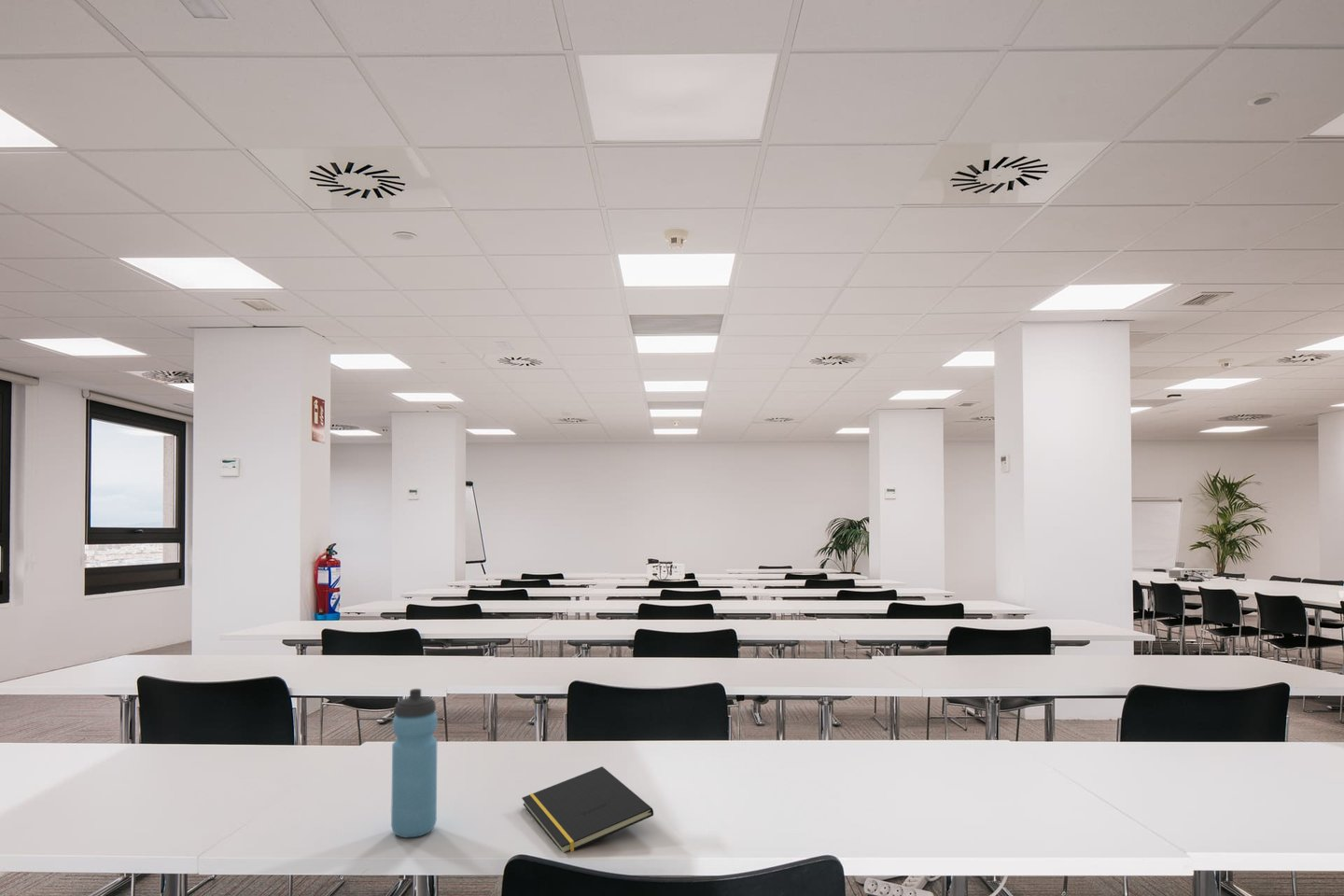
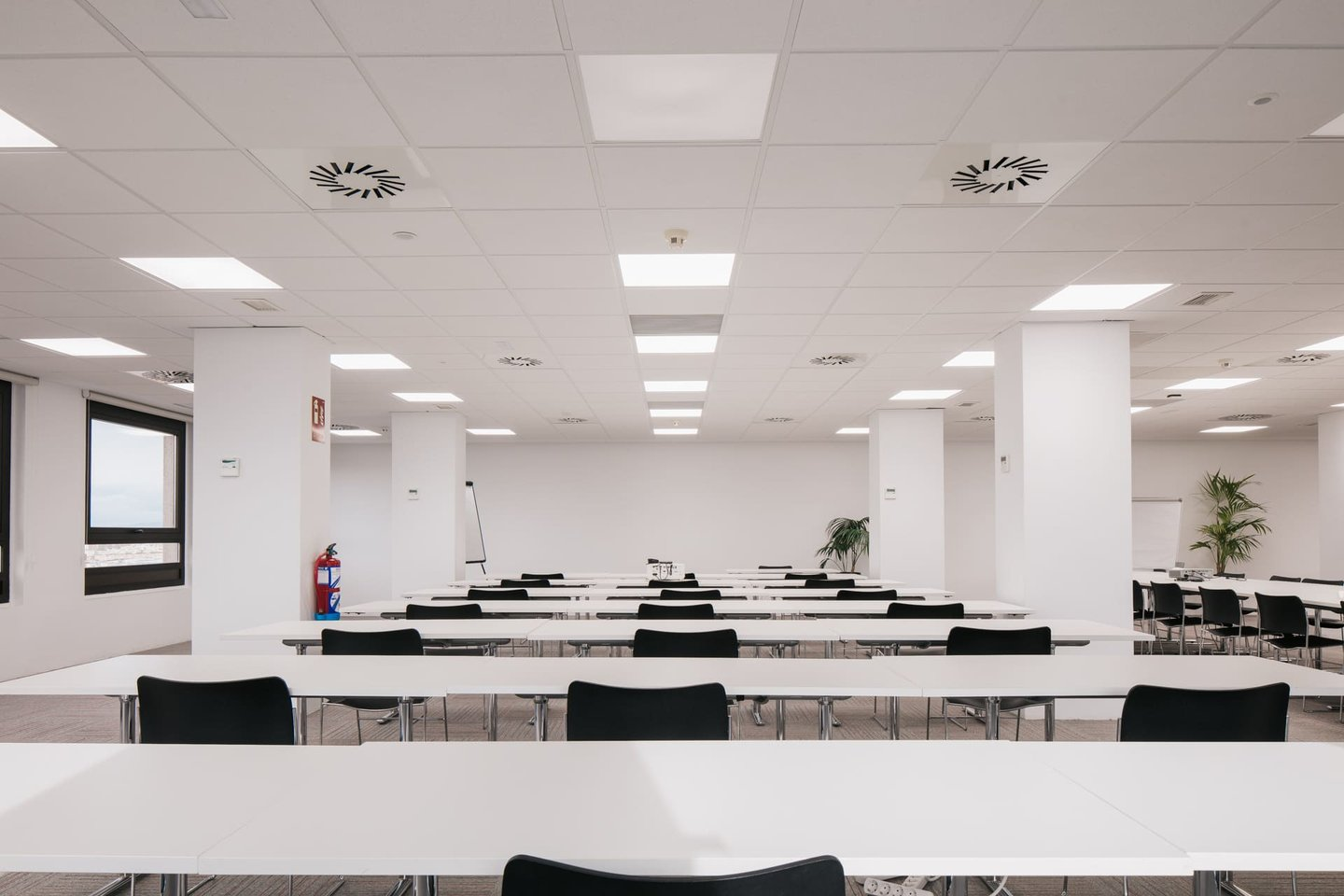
- water bottle (414, 759)
- notepad (584, 805)
